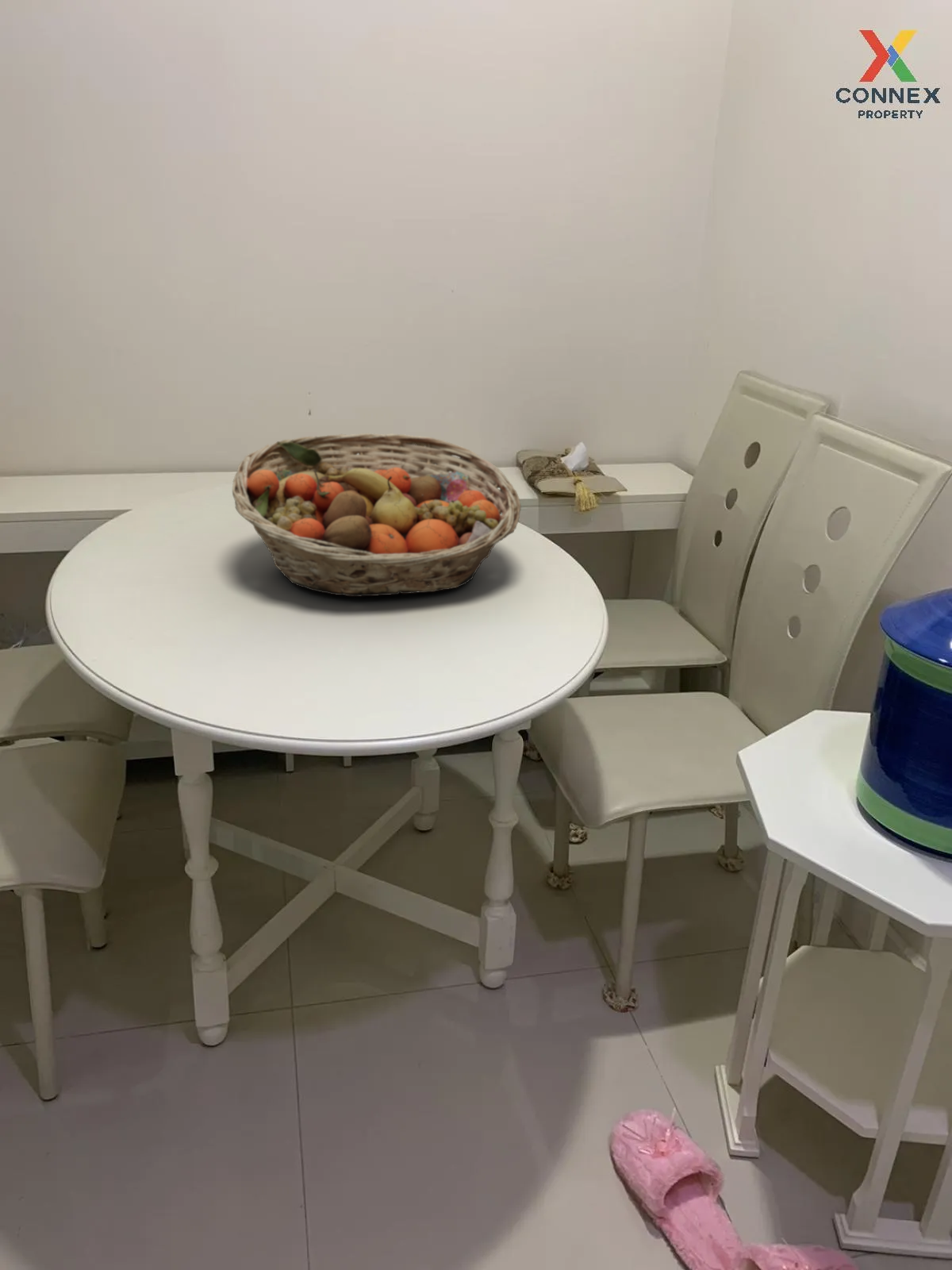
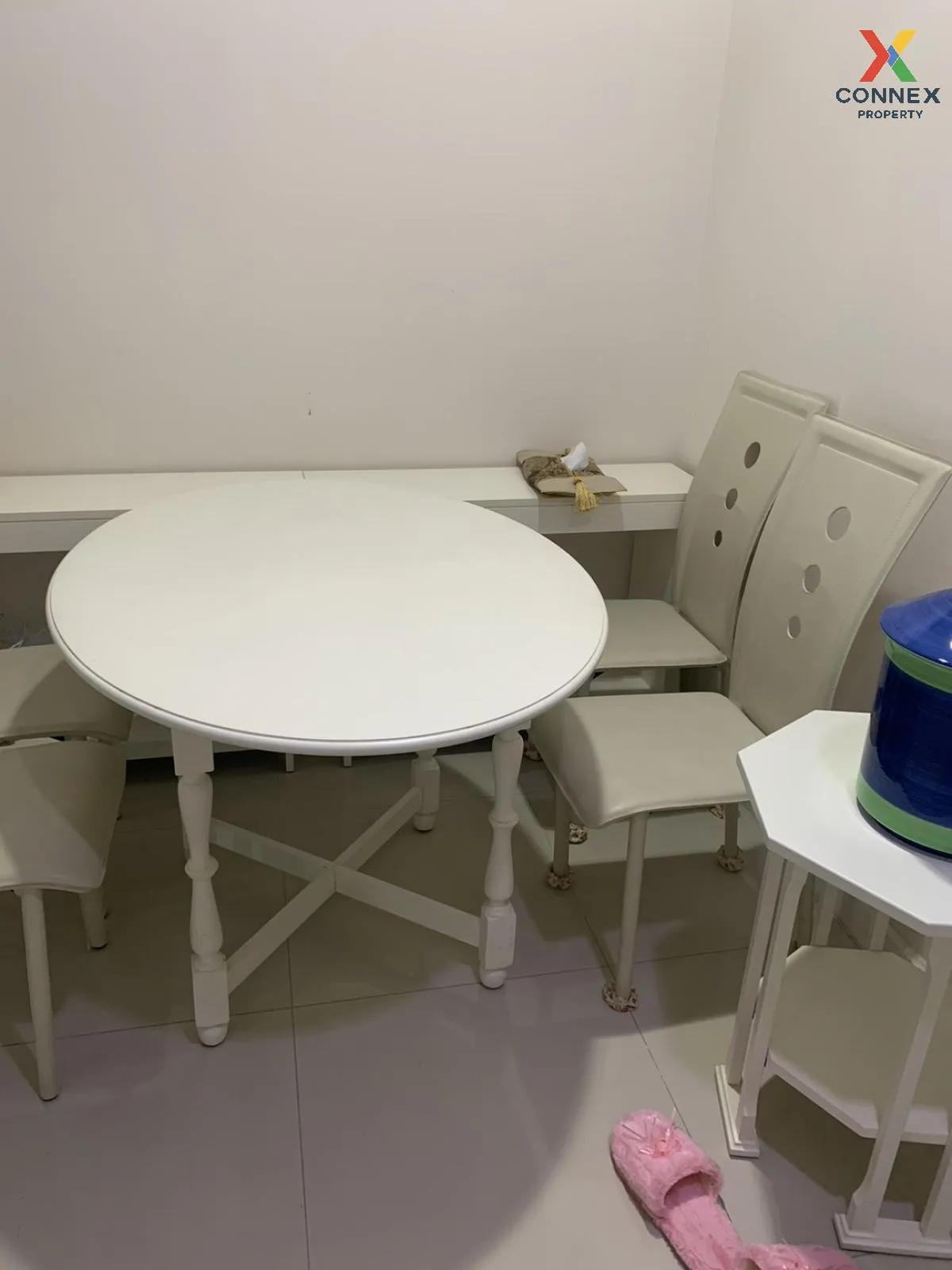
- fruit basket (378, 511)
